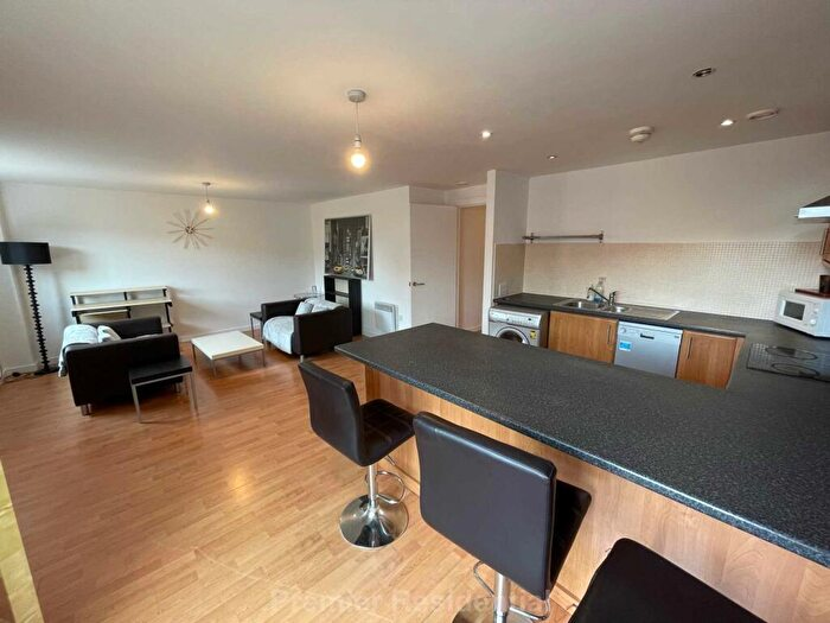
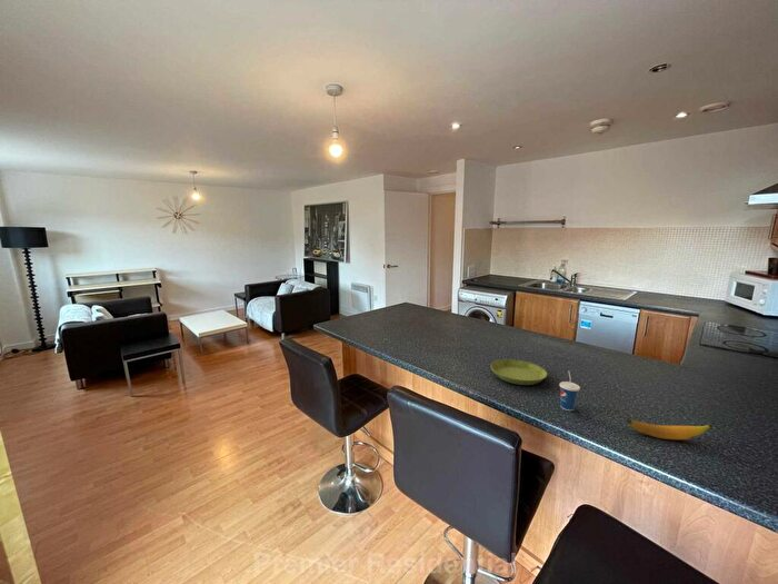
+ saucer (517, 372)
+ banana (667, 427)
+ cup (569, 390)
